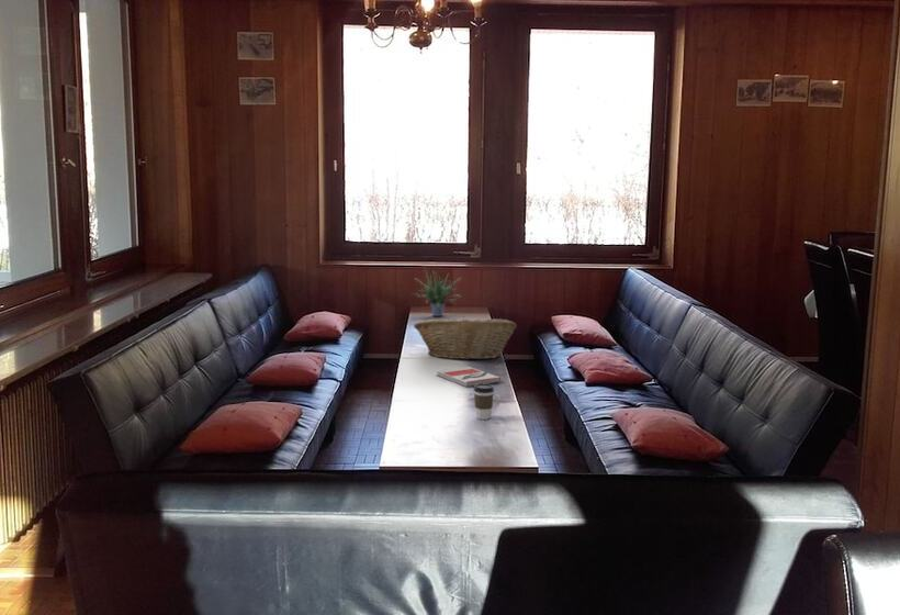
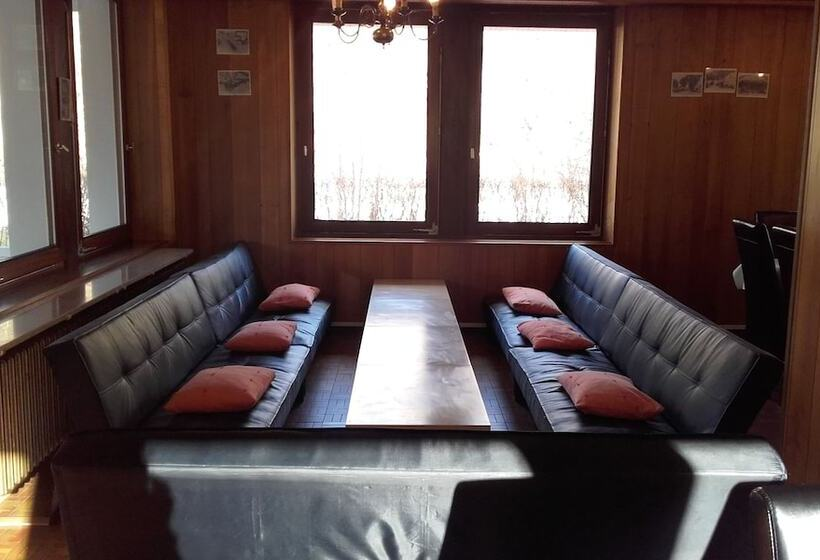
- book (468, 376)
- fruit basket (464, 334)
- coffee cup (483, 401)
- potted plant (438, 289)
